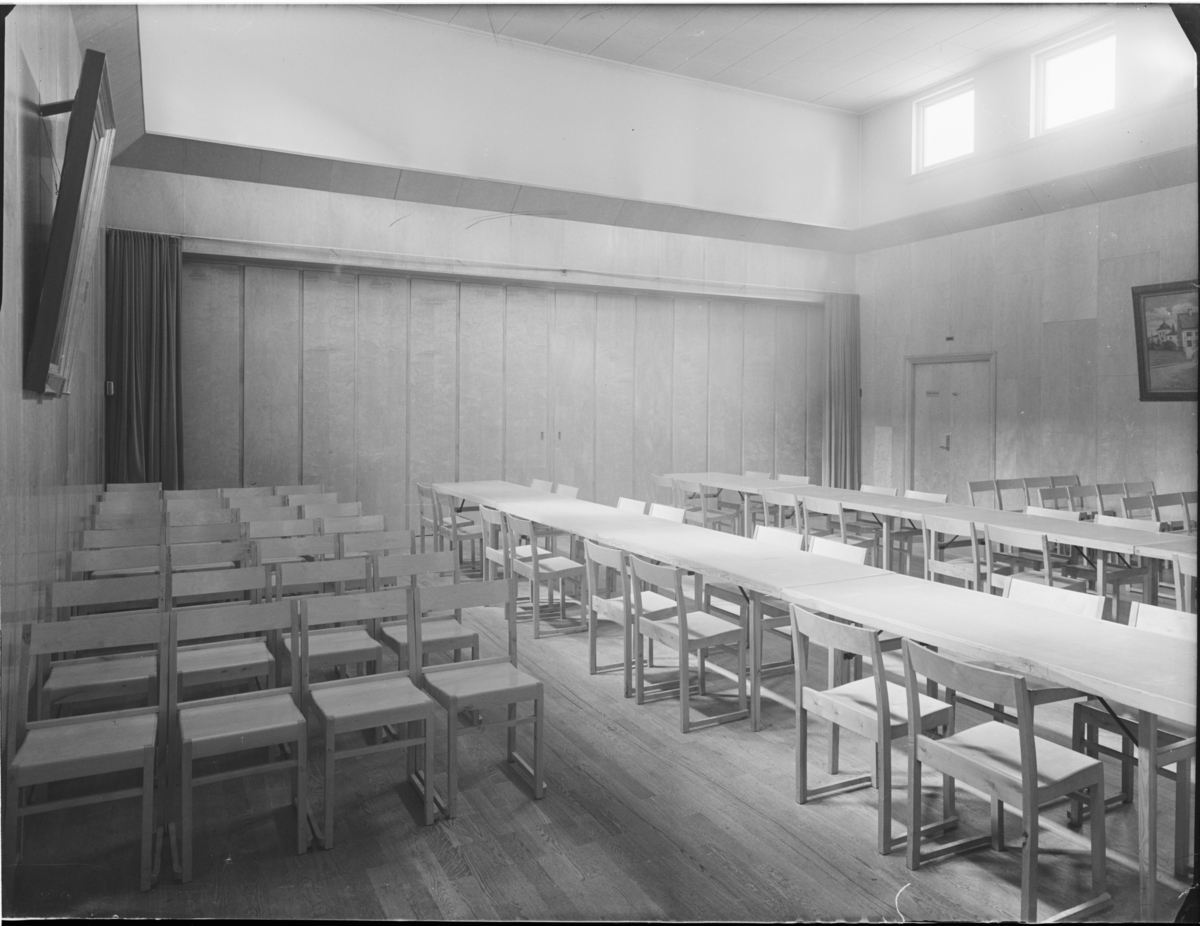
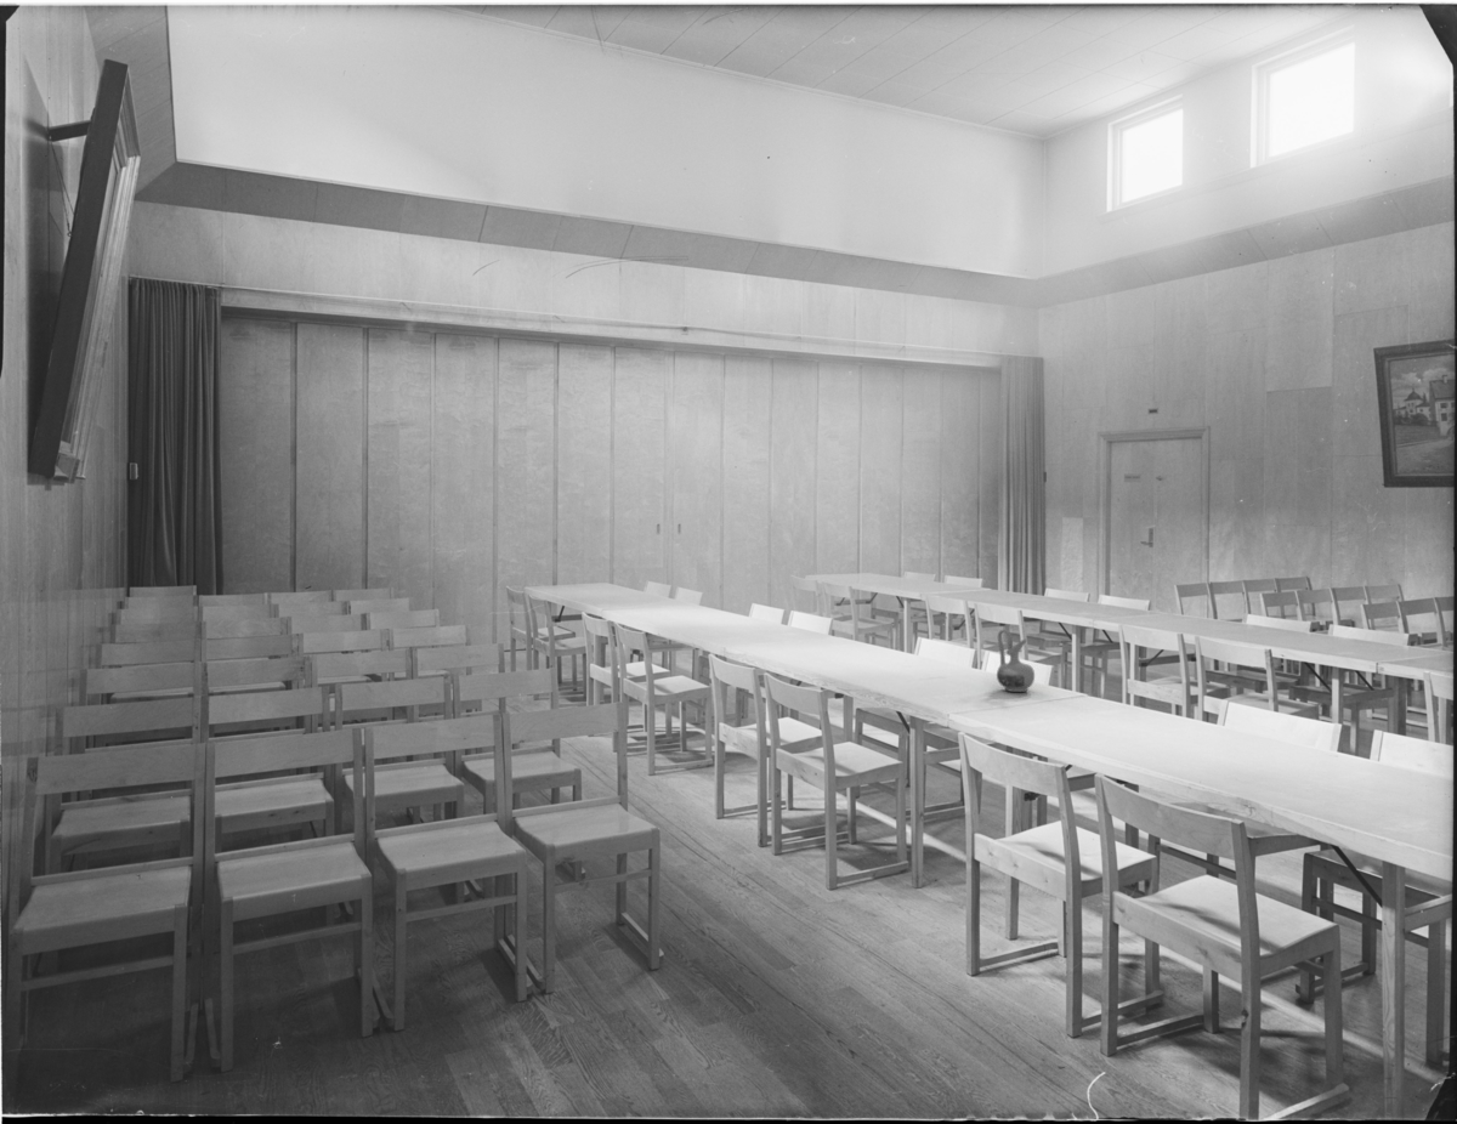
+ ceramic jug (1015, 659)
